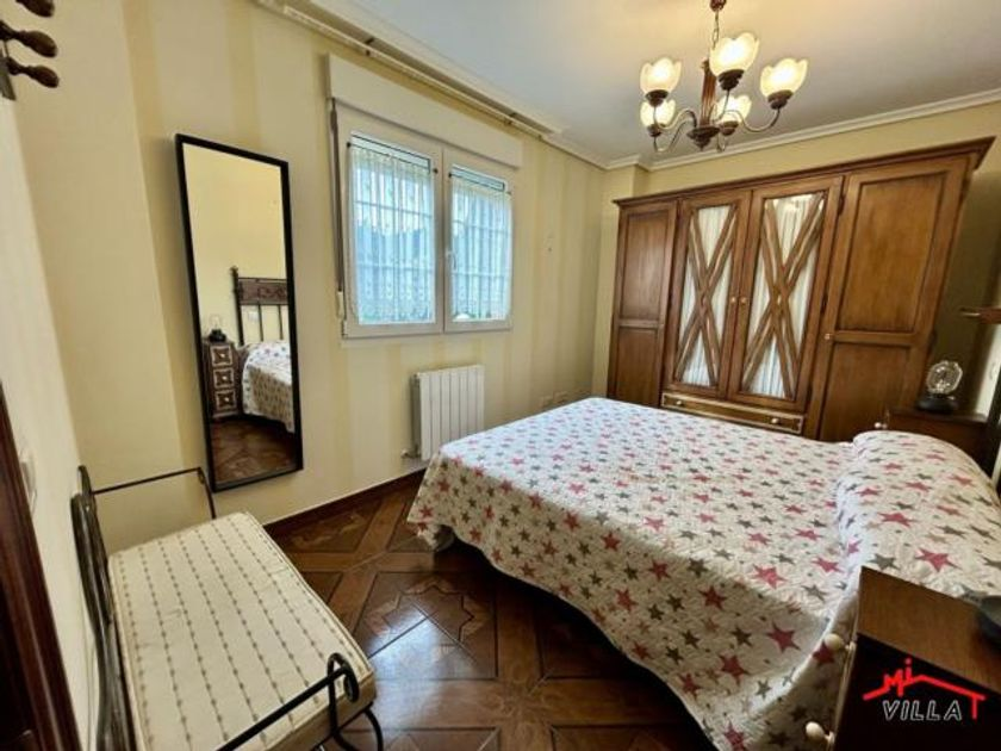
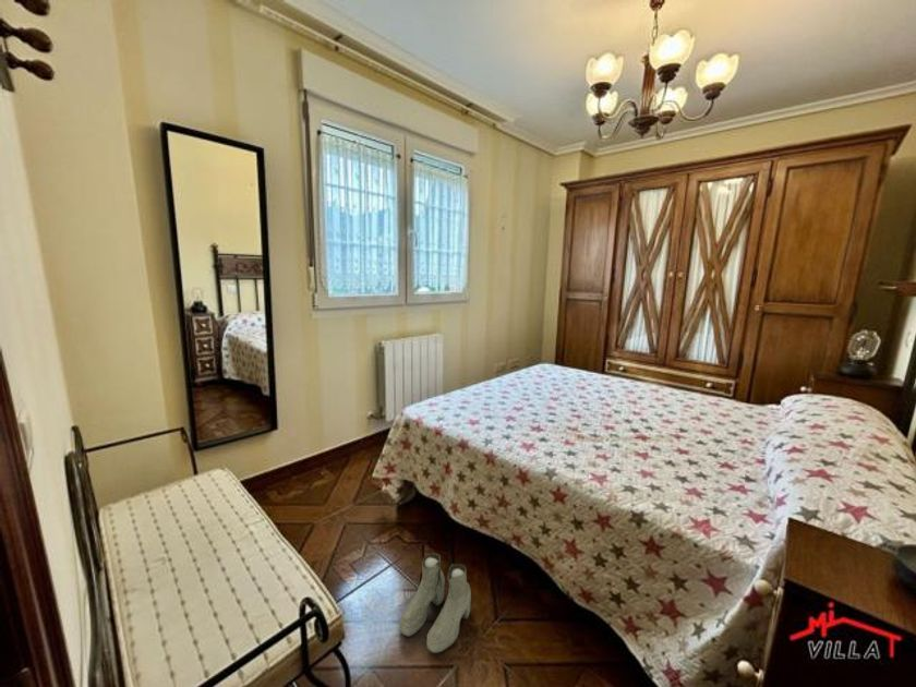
+ boots (436, 596)
